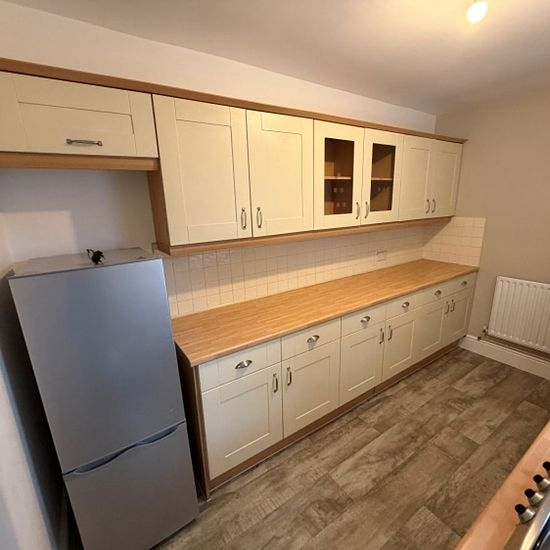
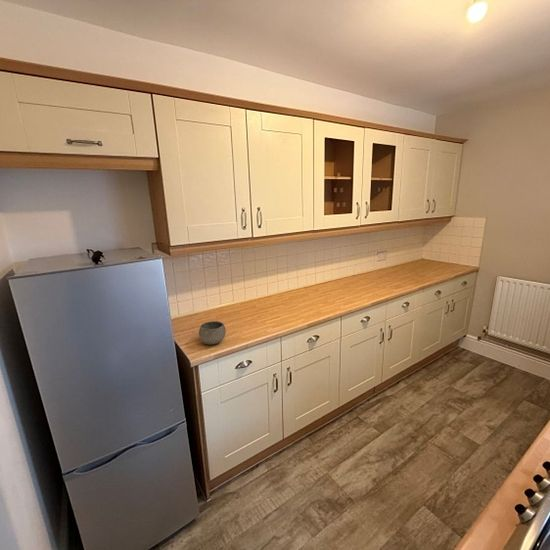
+ bowl (212, 333)
